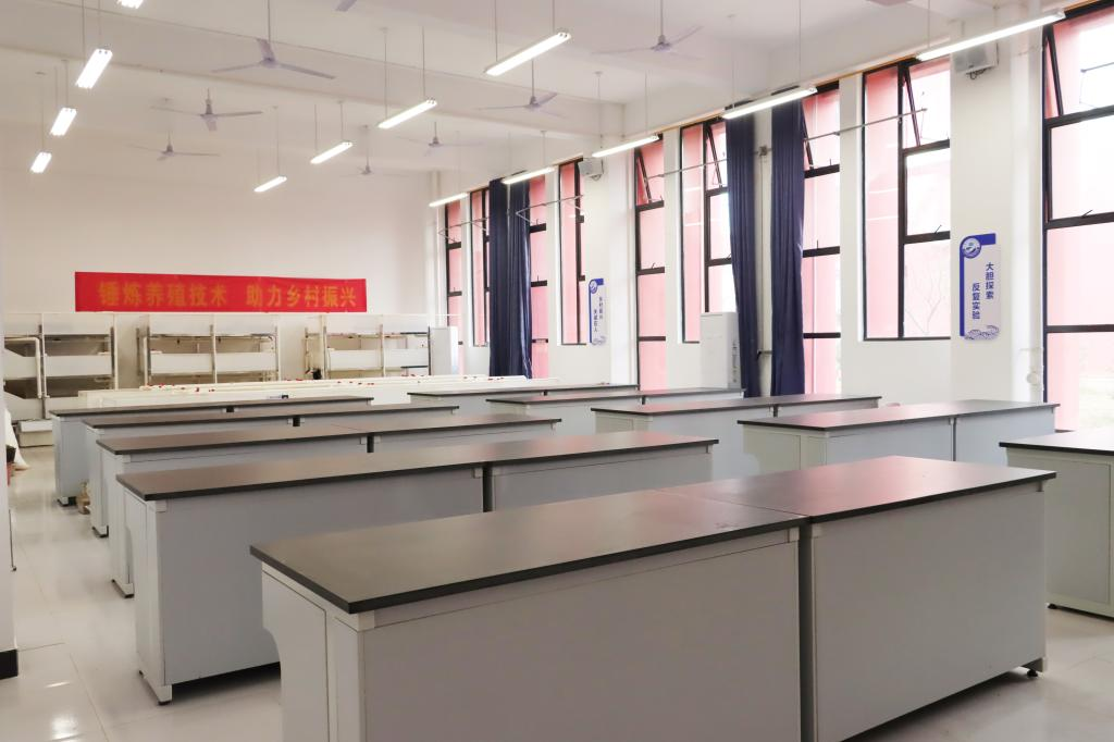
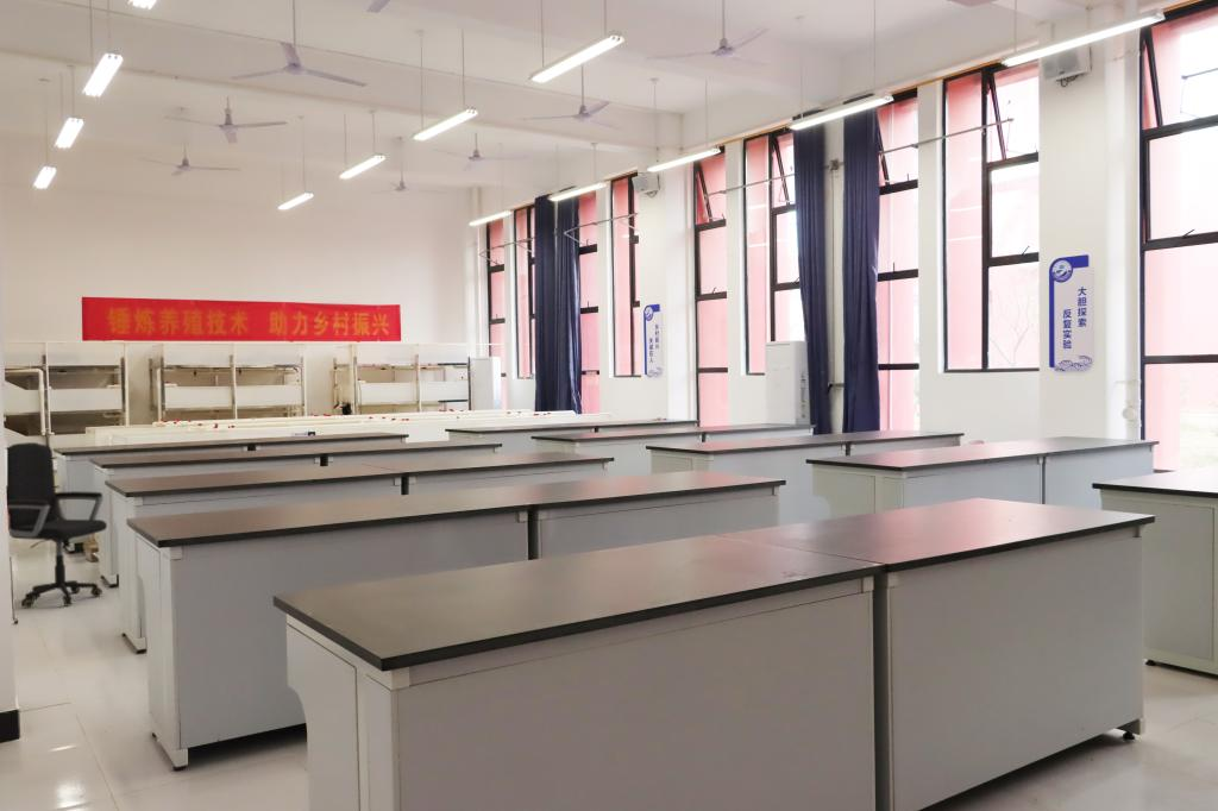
+ office chair (52, 521)
